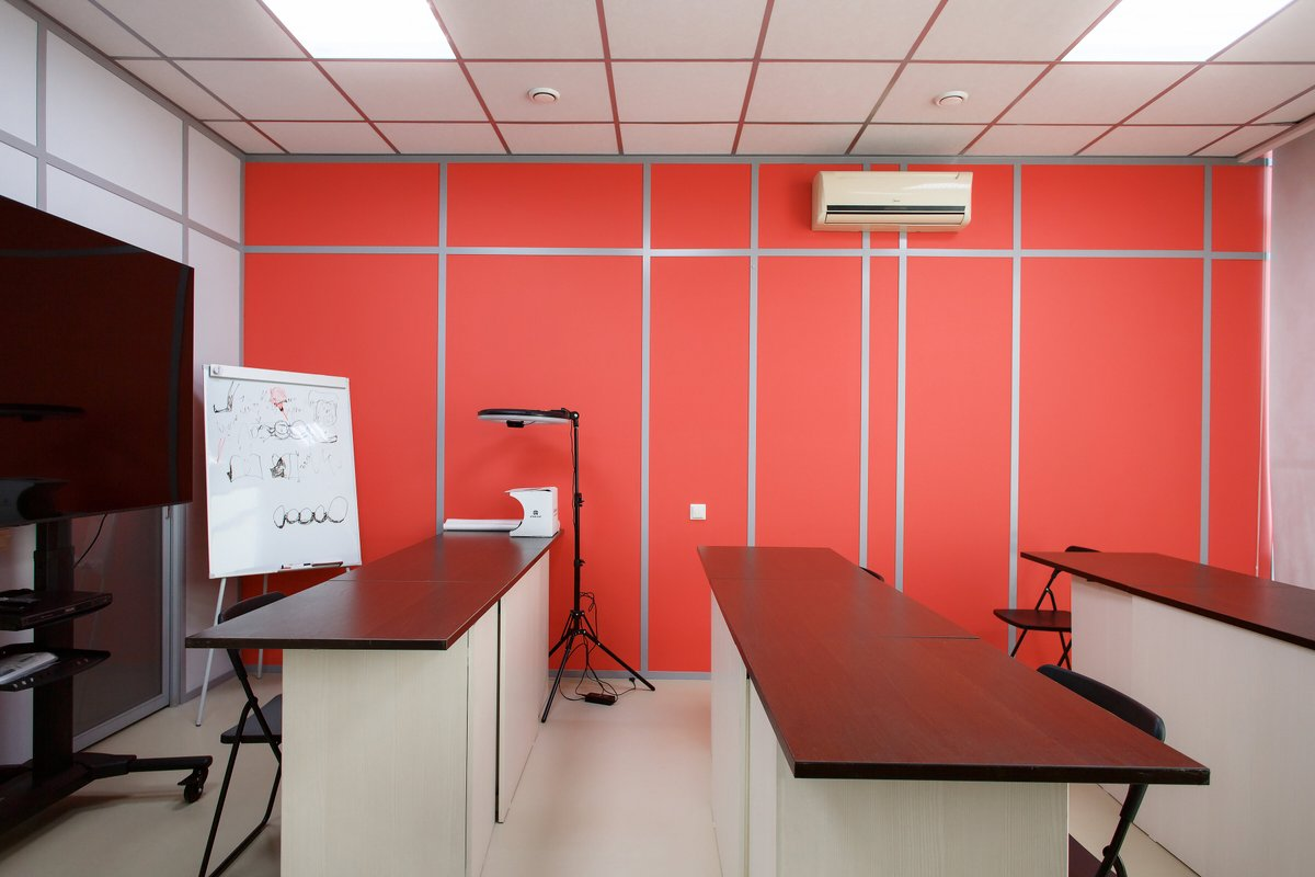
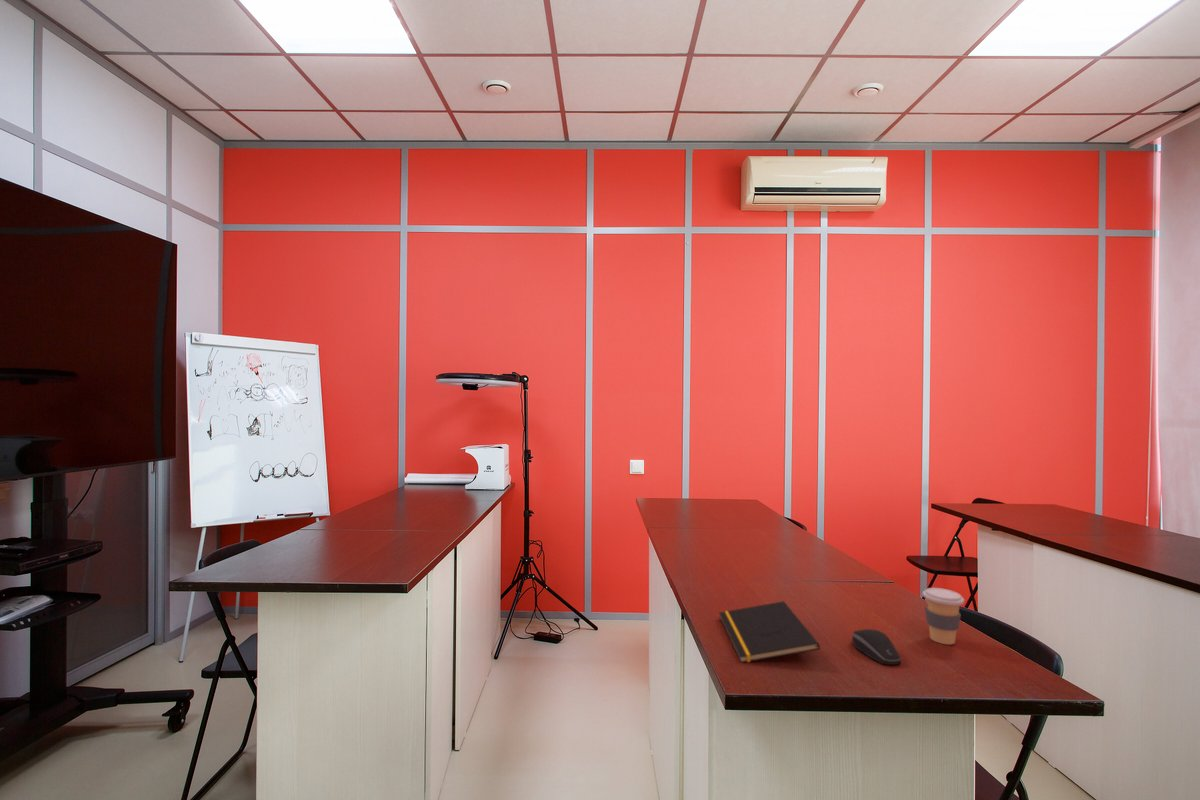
+ coffee cup (942, 616)
+ notepad (764, 629)
+ computer mouse (875, 642)
